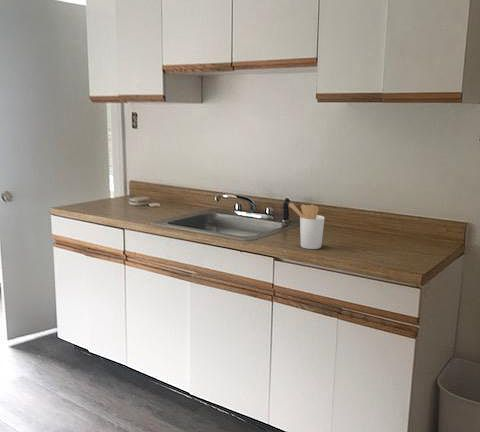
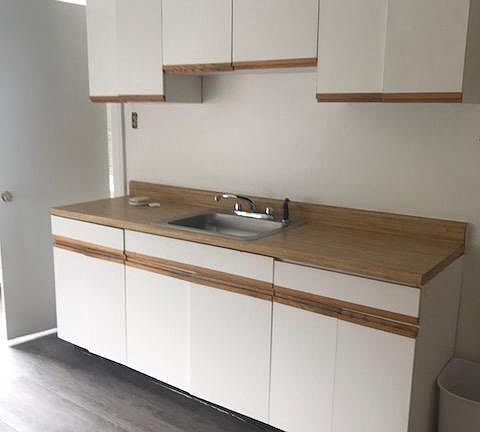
- utensil holder (305, 224)
